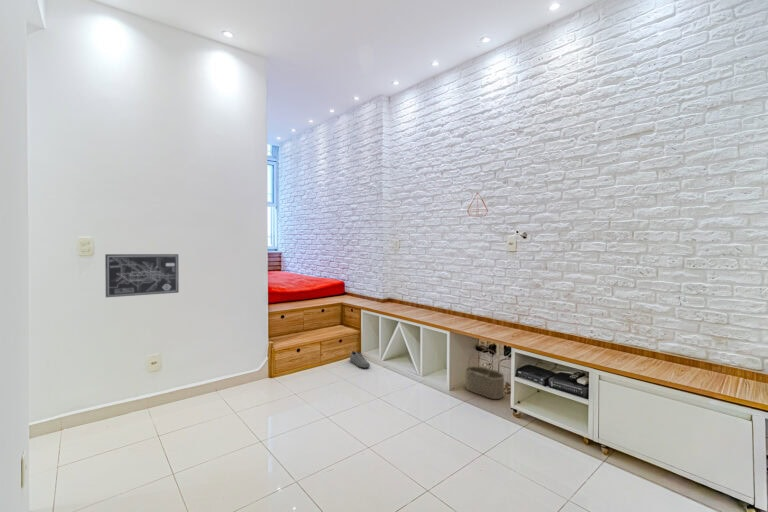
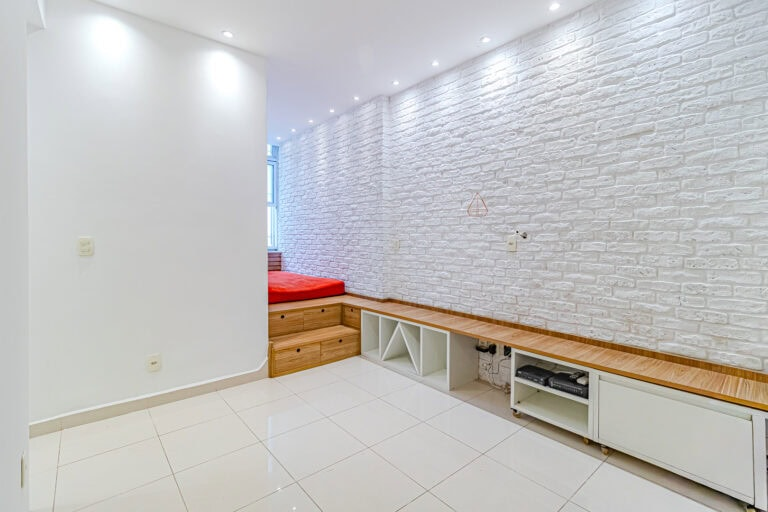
- wall art (144, 274)
- wicker basket (484, 371)
- shoe (359, 358)
